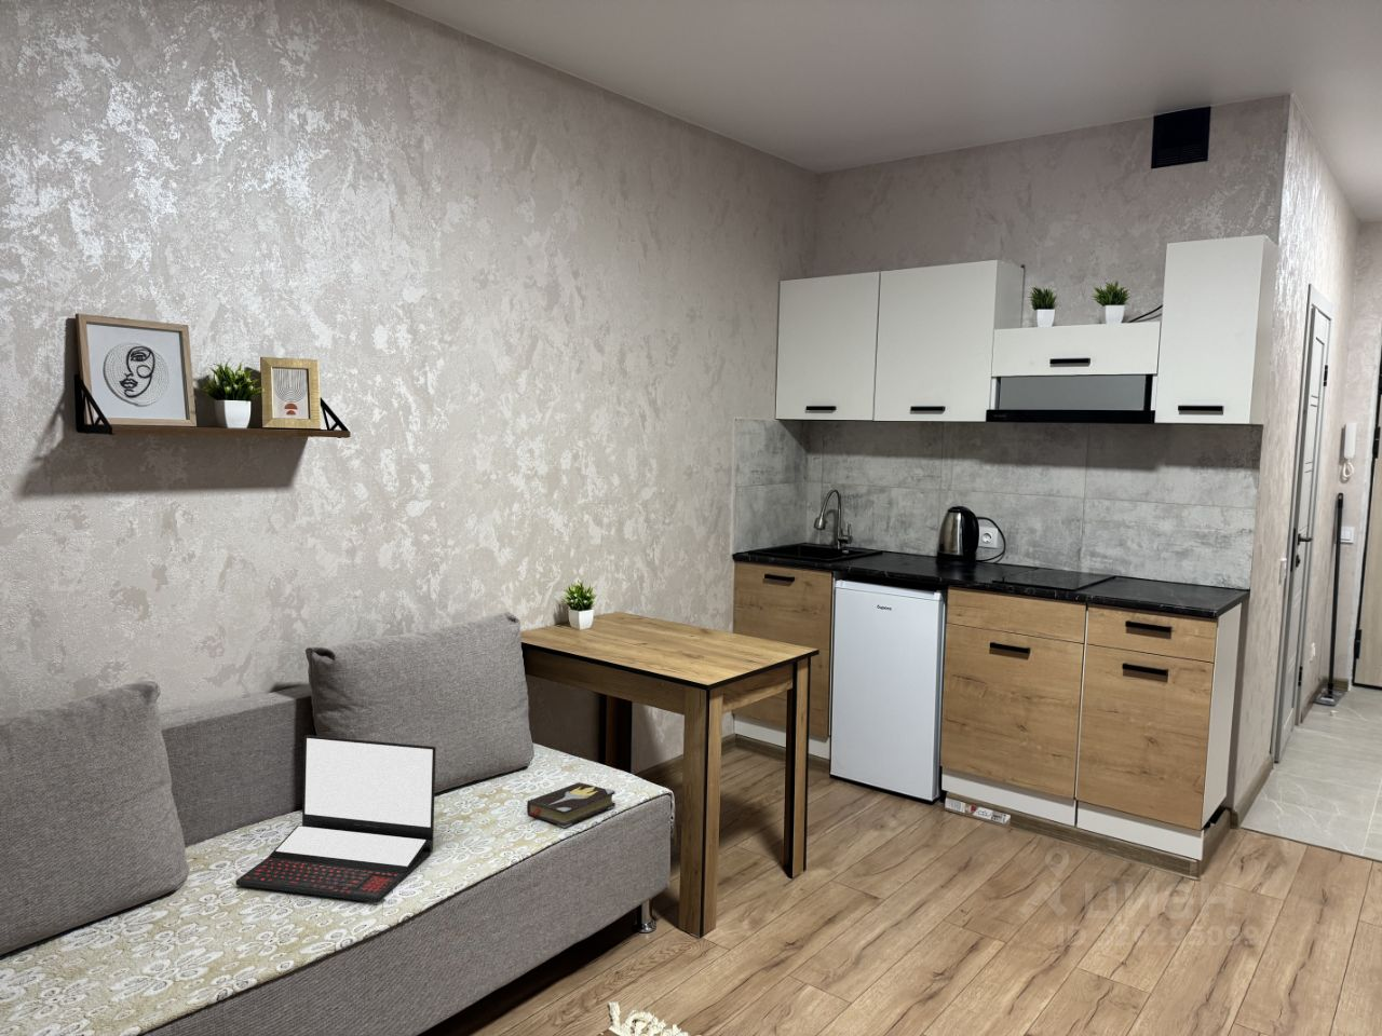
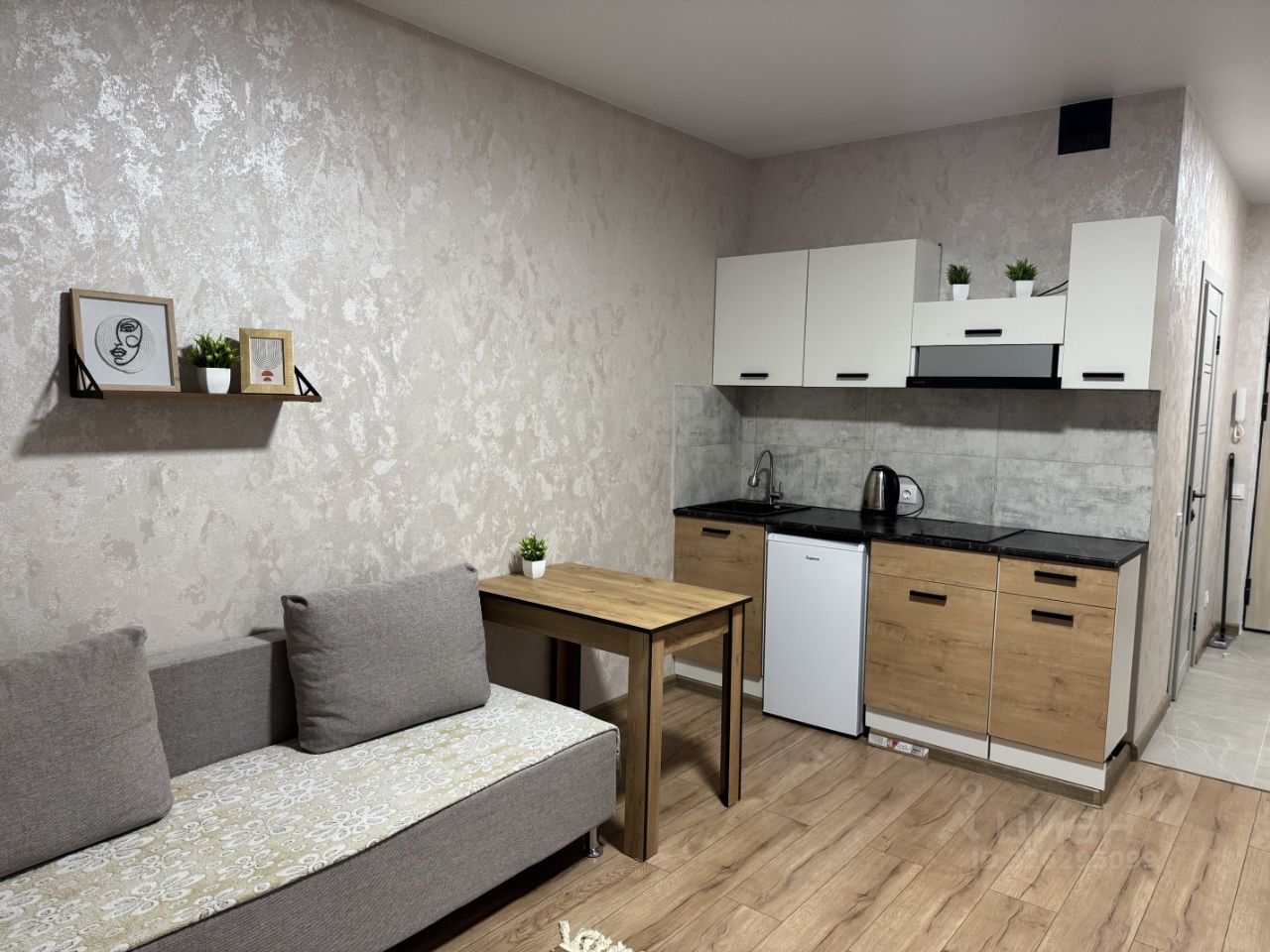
- hardback book (571, 802)
- laptop (340, 814)
